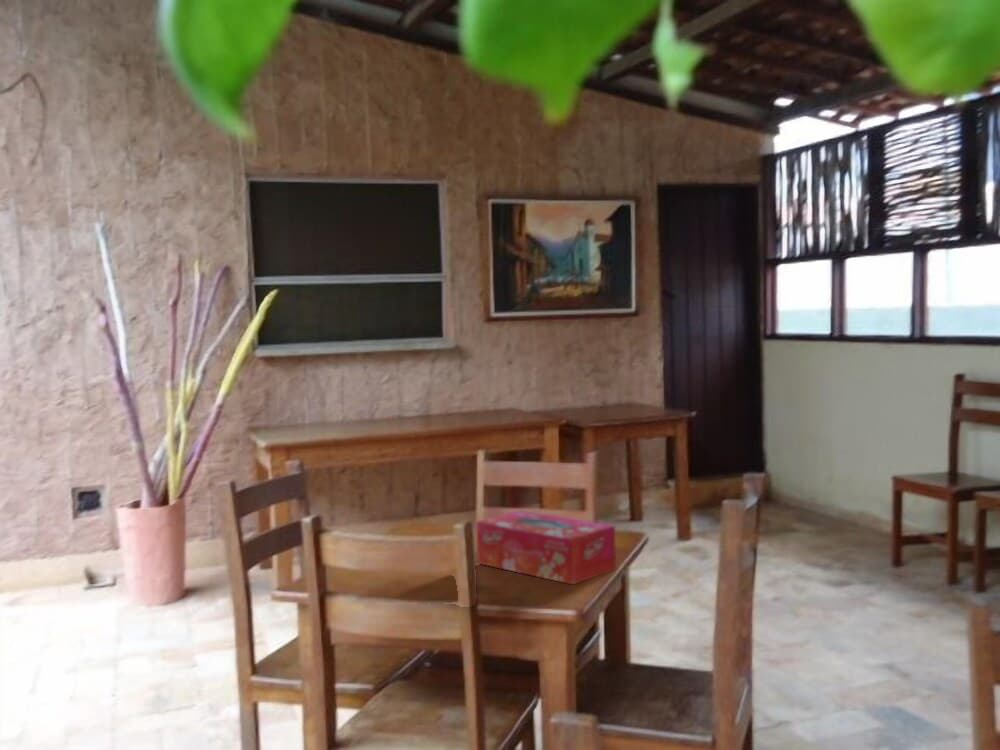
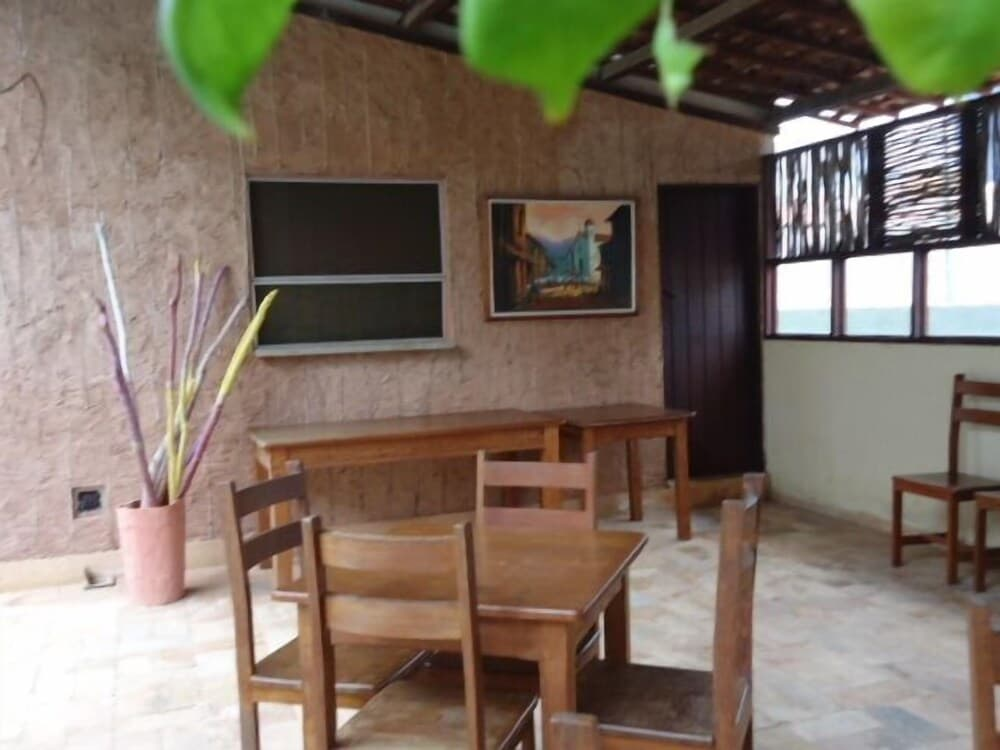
- tissue box (544, 544)
